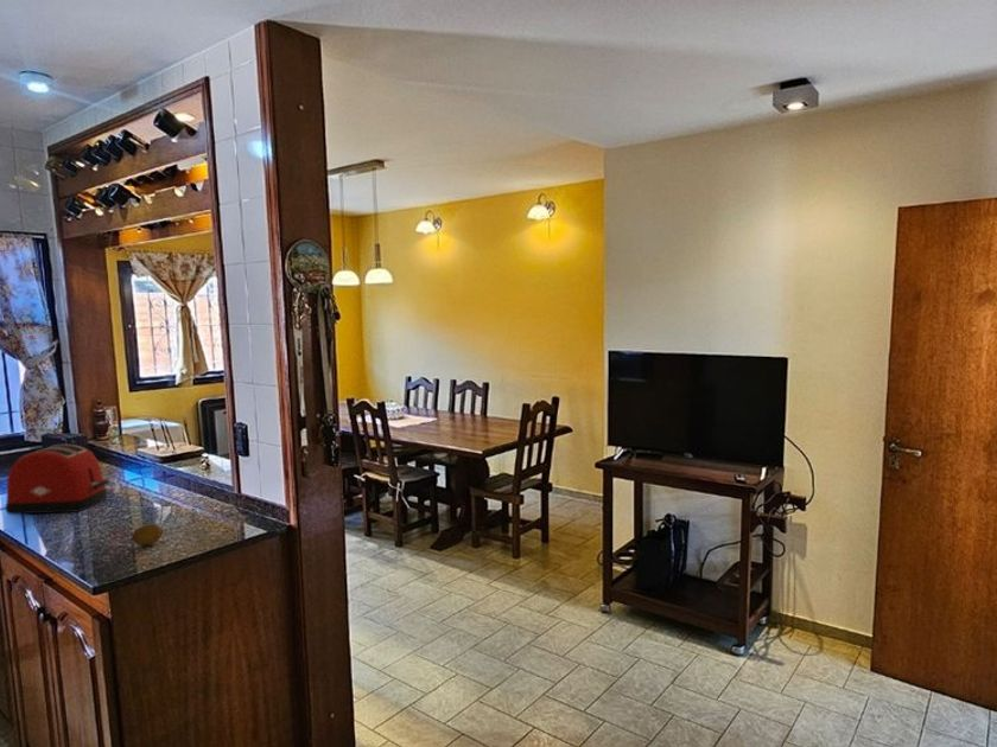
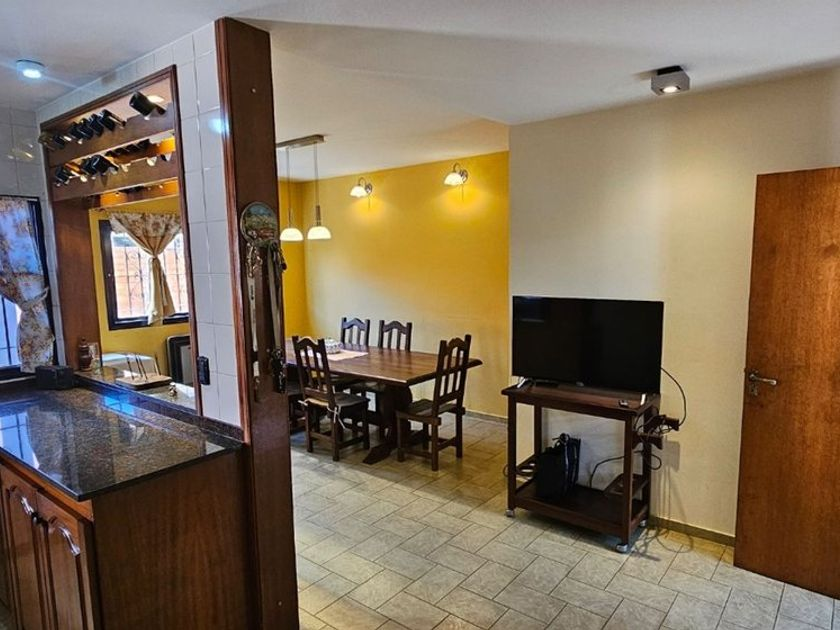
- toaster (56, 475)
- fruit (147, 534)
